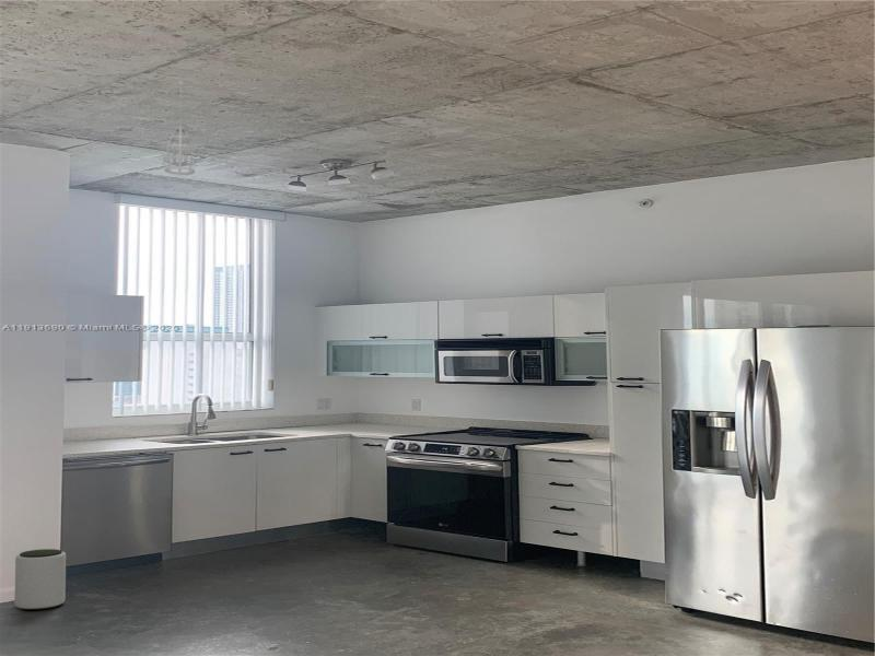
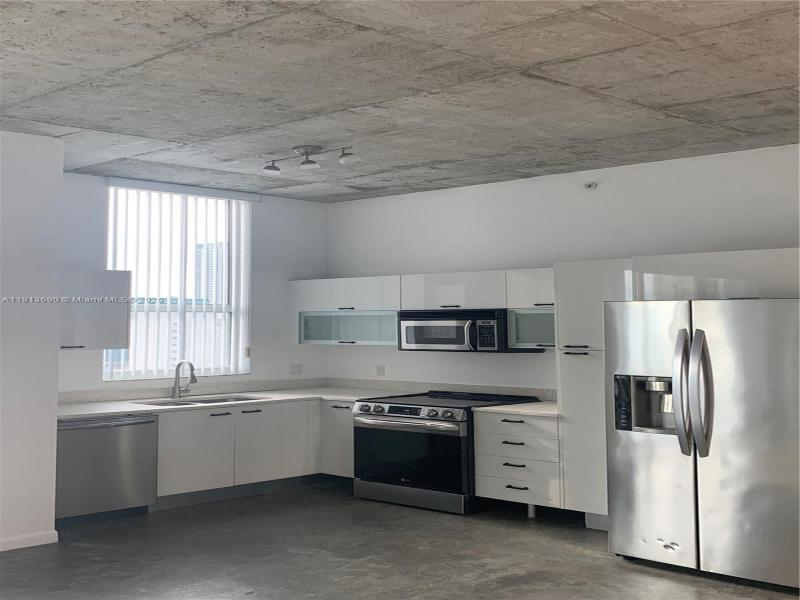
- pendant light (179, 124)
- plant pot (40, 578)
